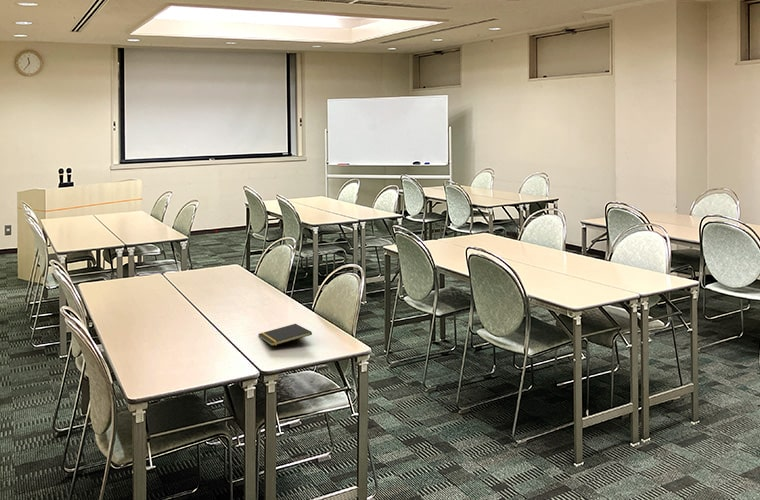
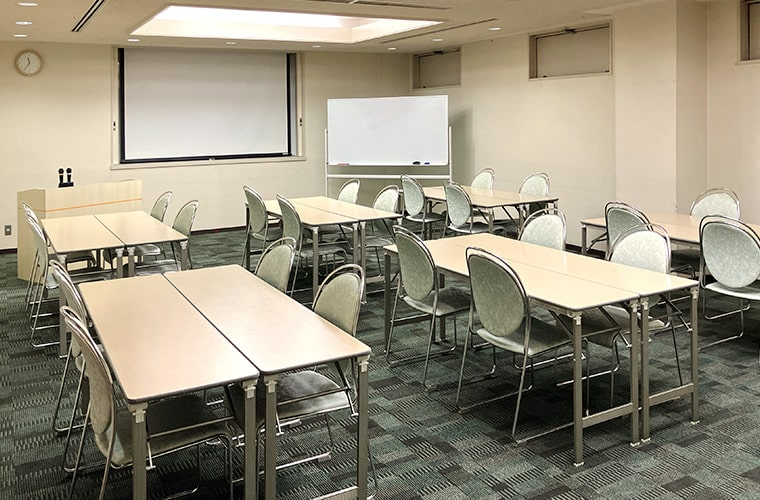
- notepad (284, 334)
